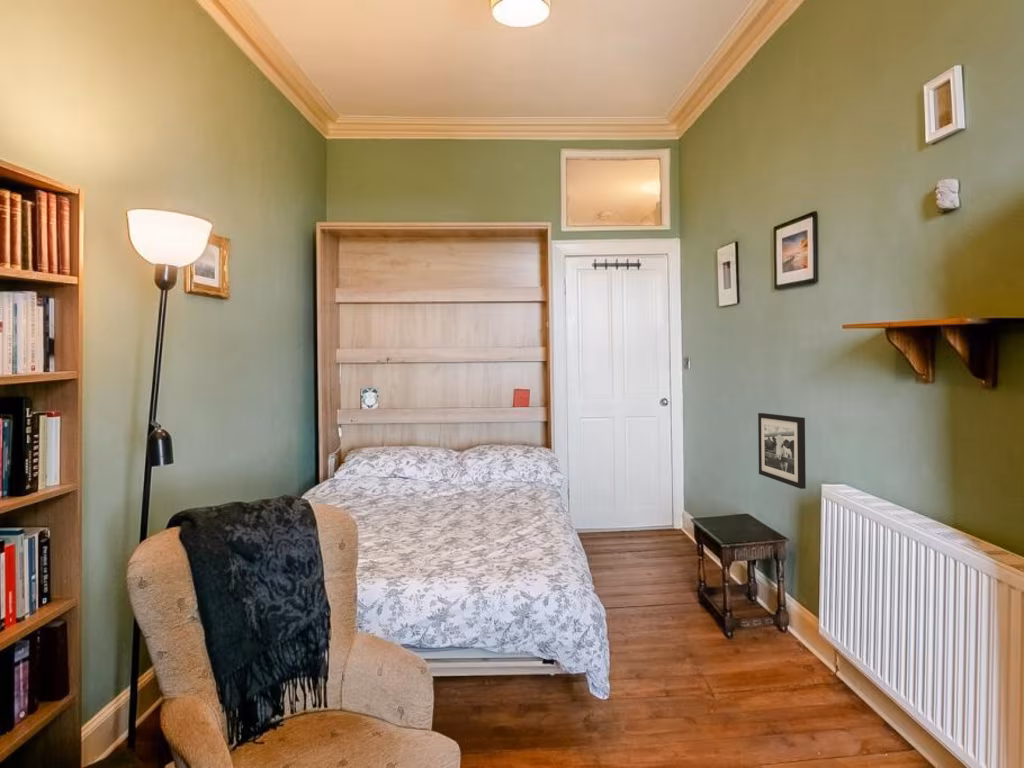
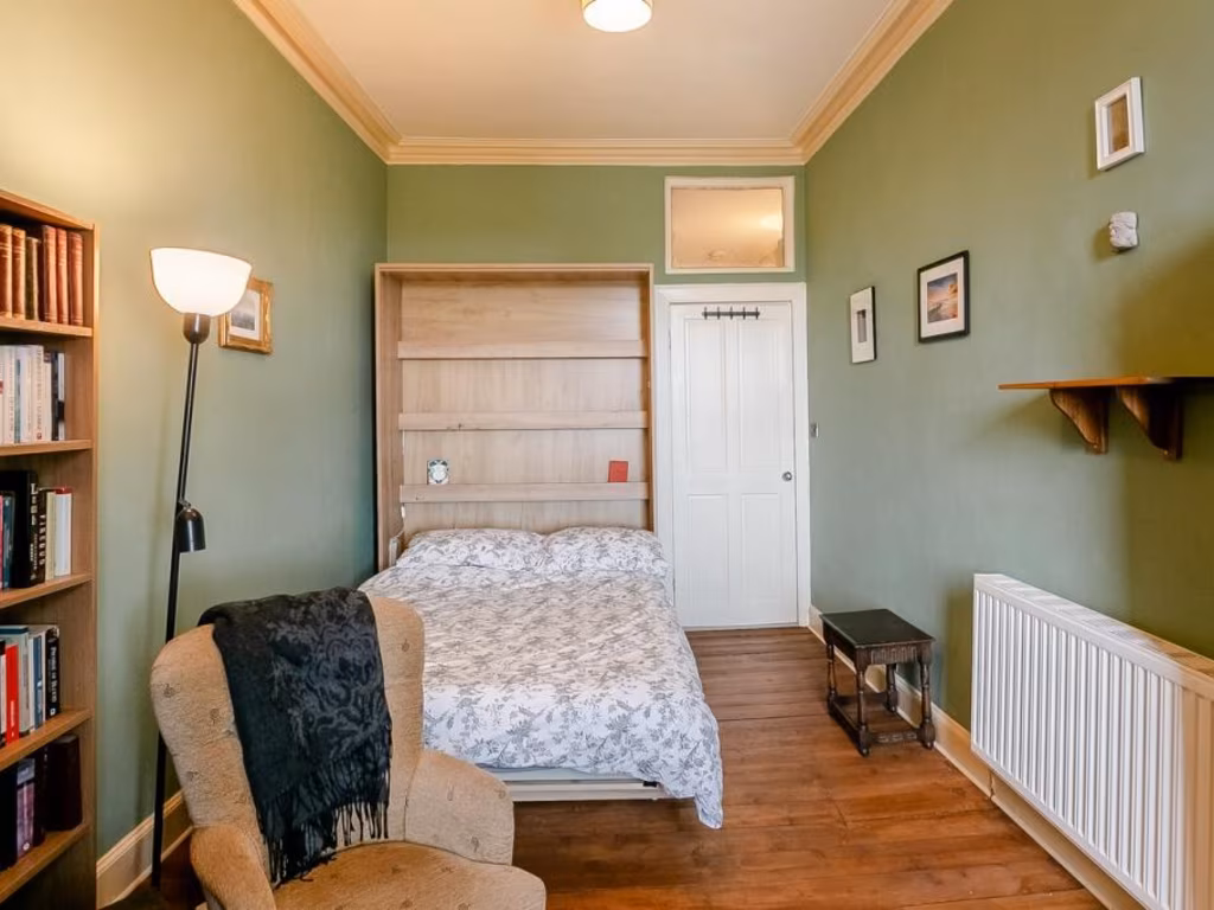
- picture frame (780, 448)
